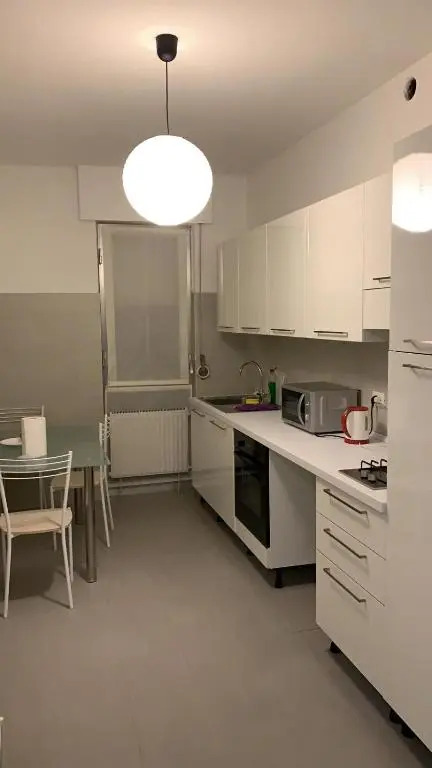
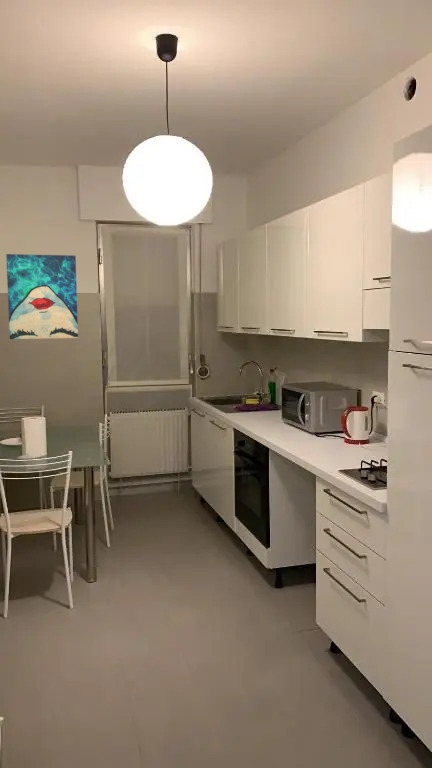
+ wall art (42, 297)
